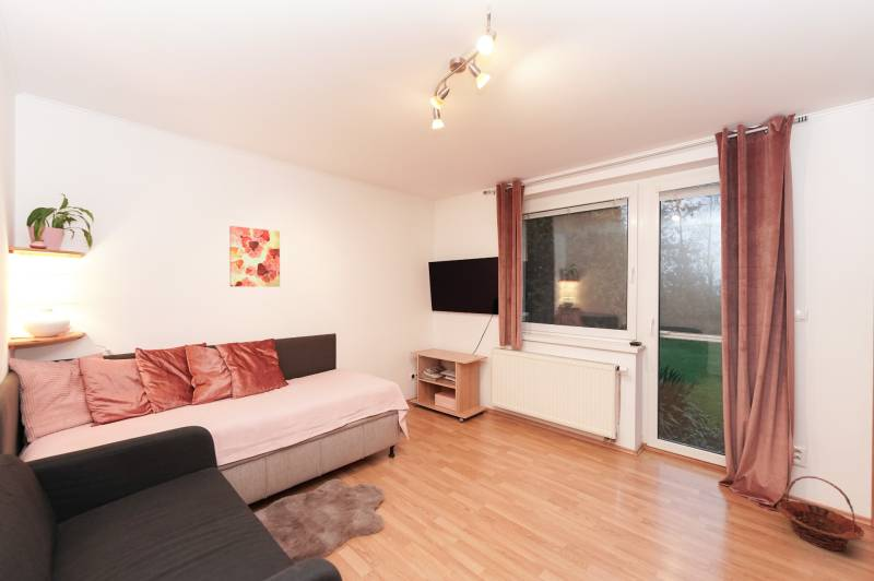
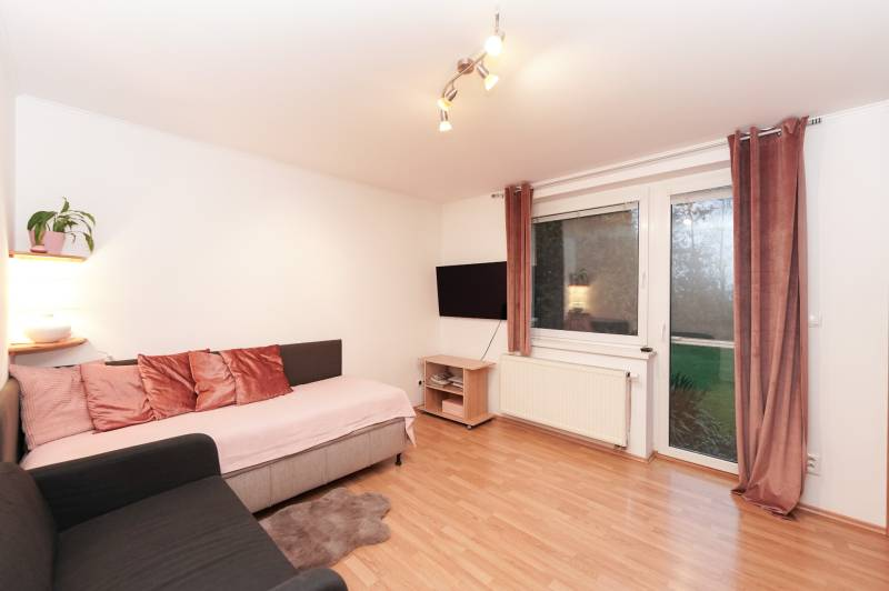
- basket (818, 508)
- wall art (256, 258)
